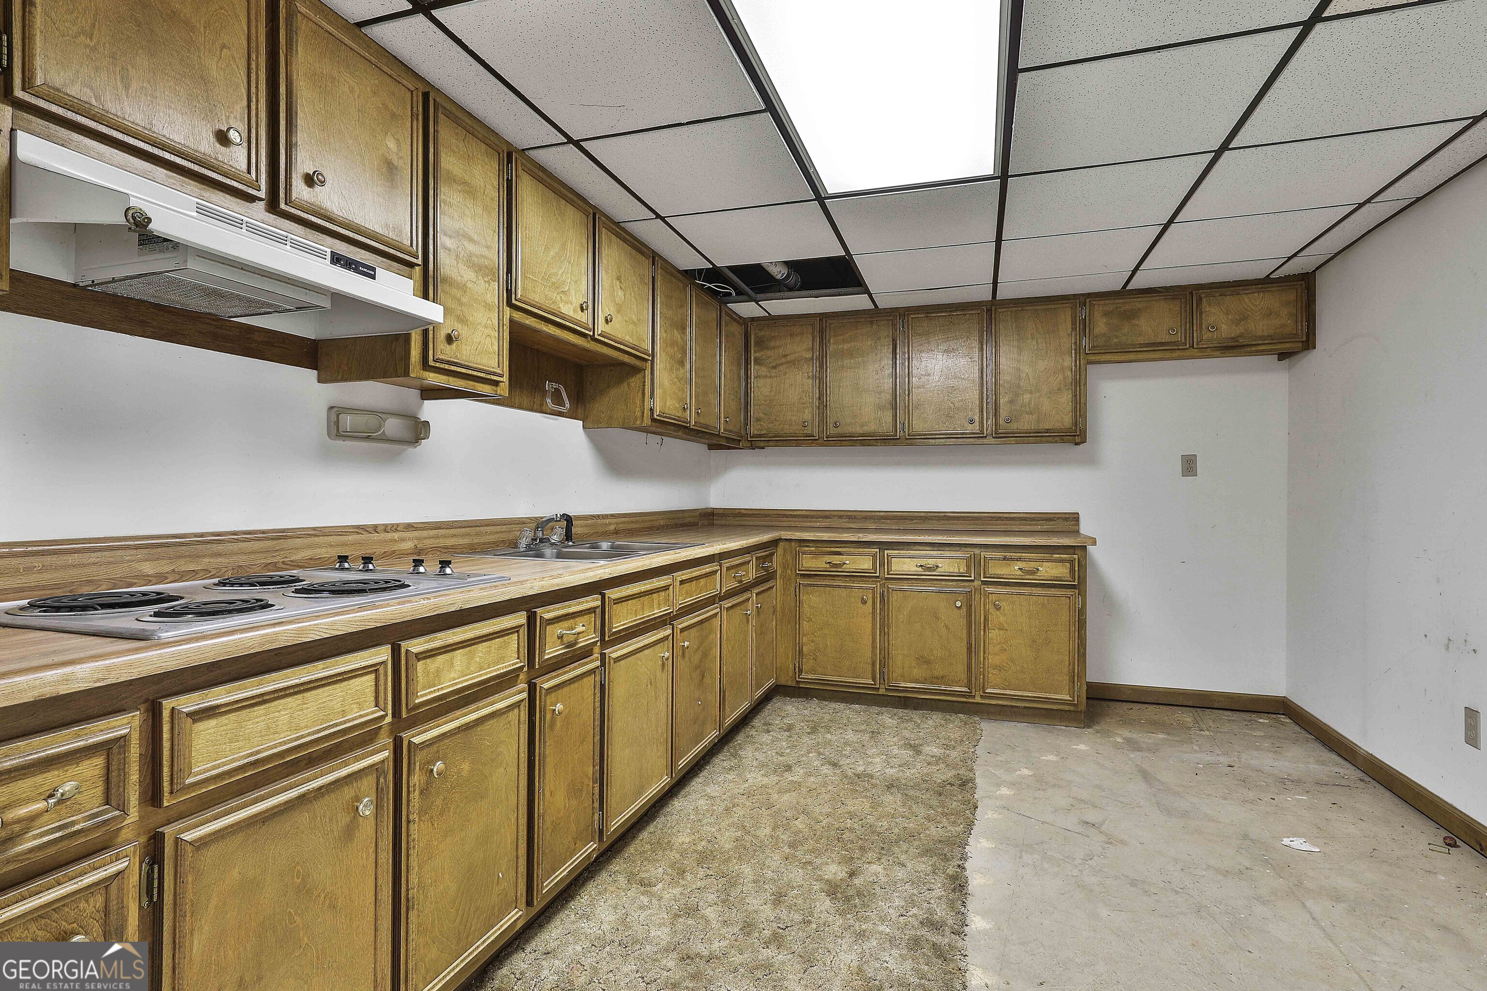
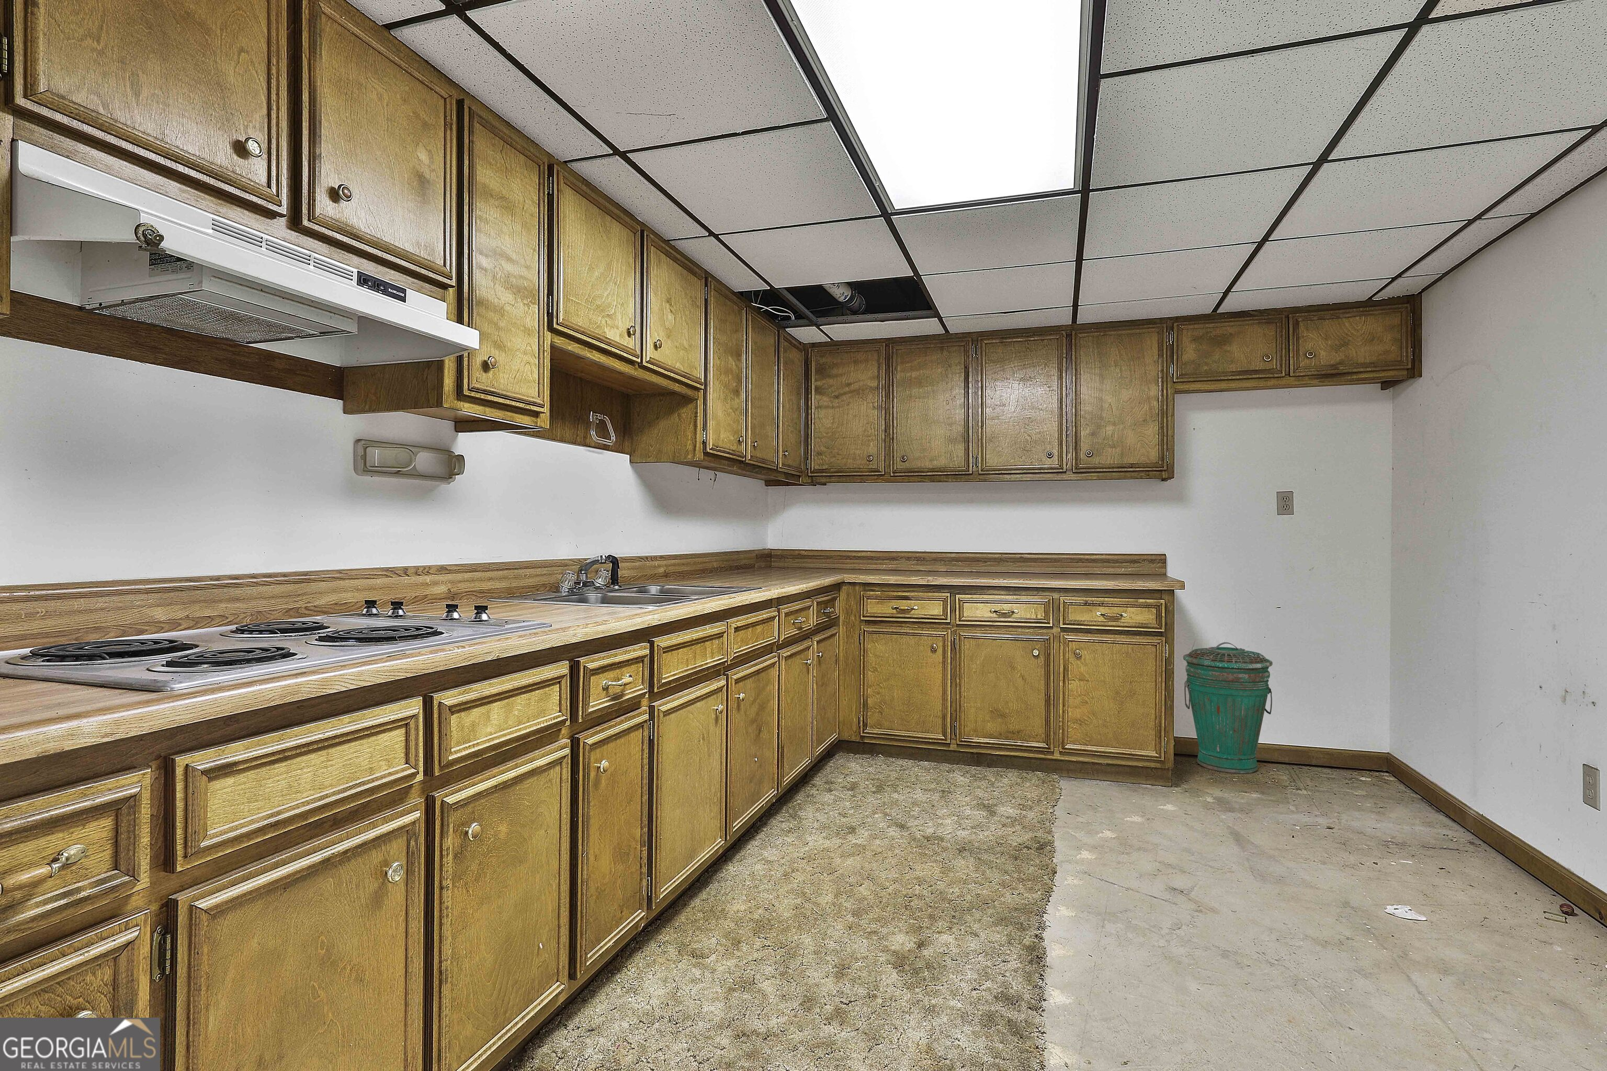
+ trash can (1227, 704)
